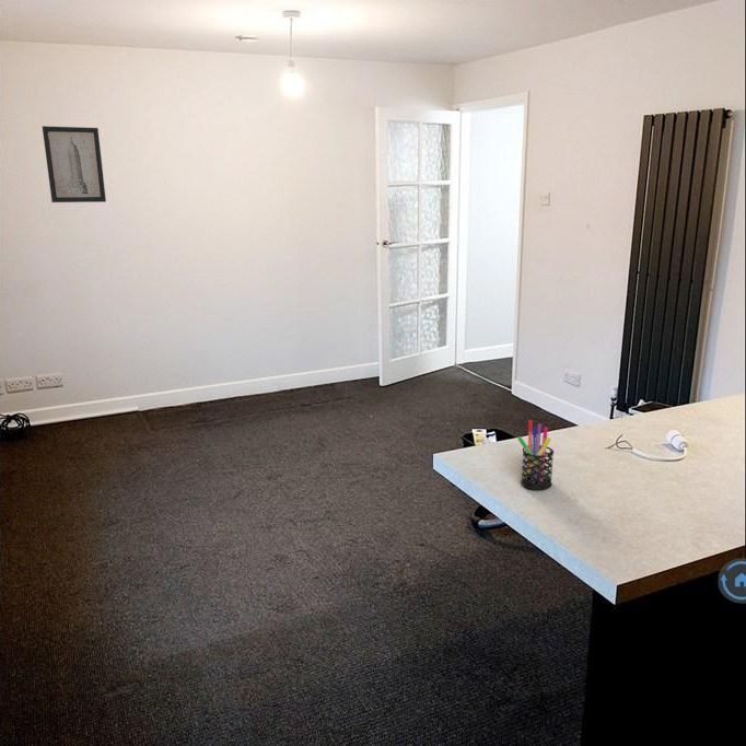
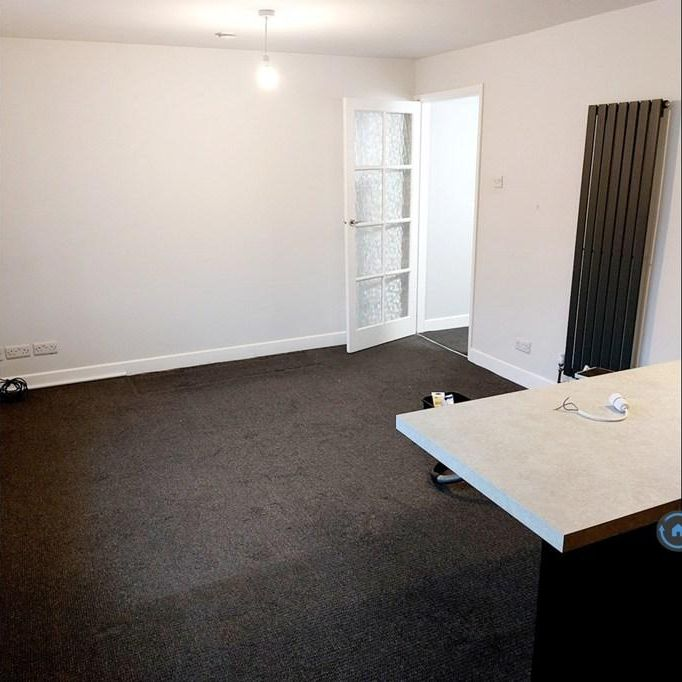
- pen holder (534, 454)
- wall art (74, 164)
